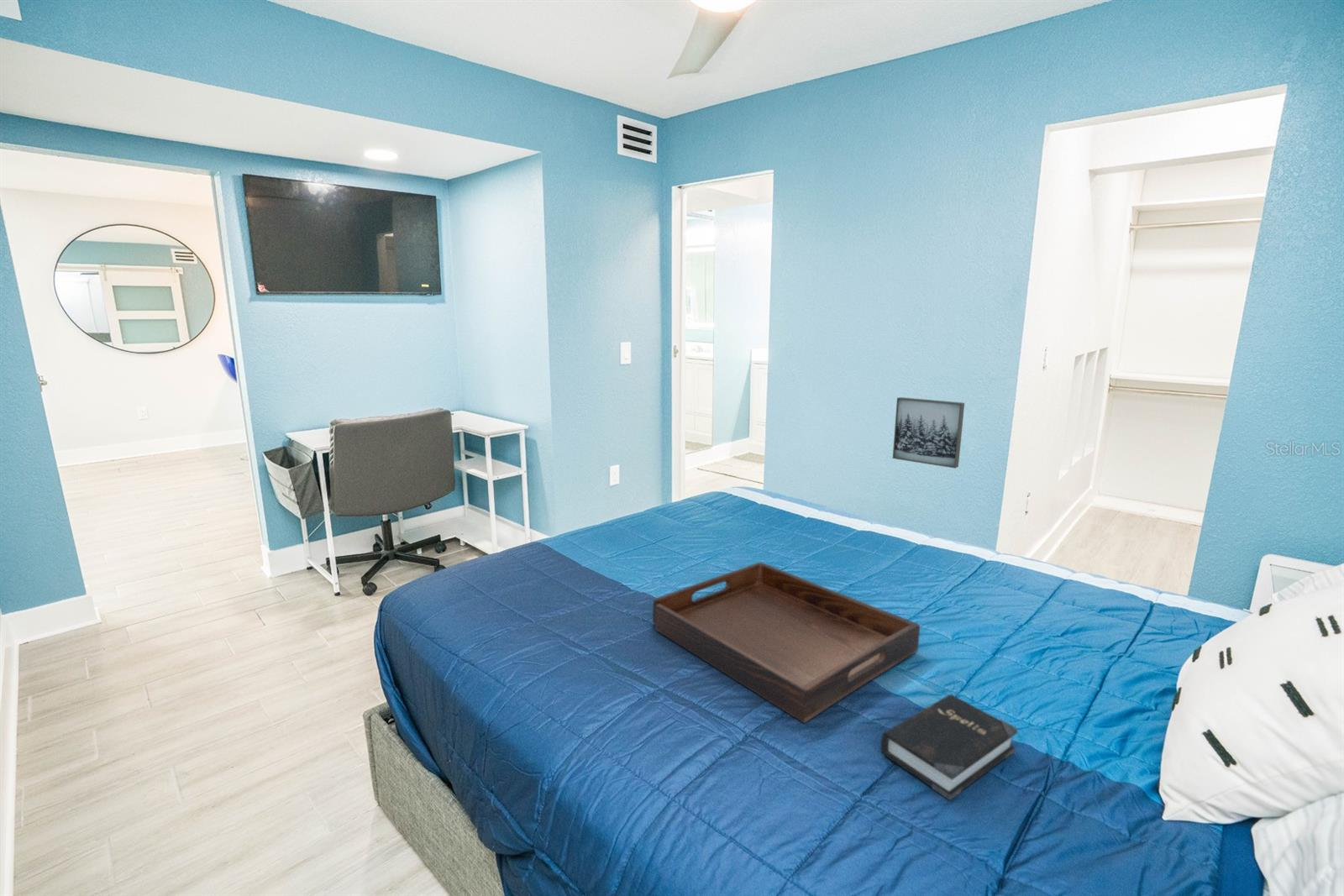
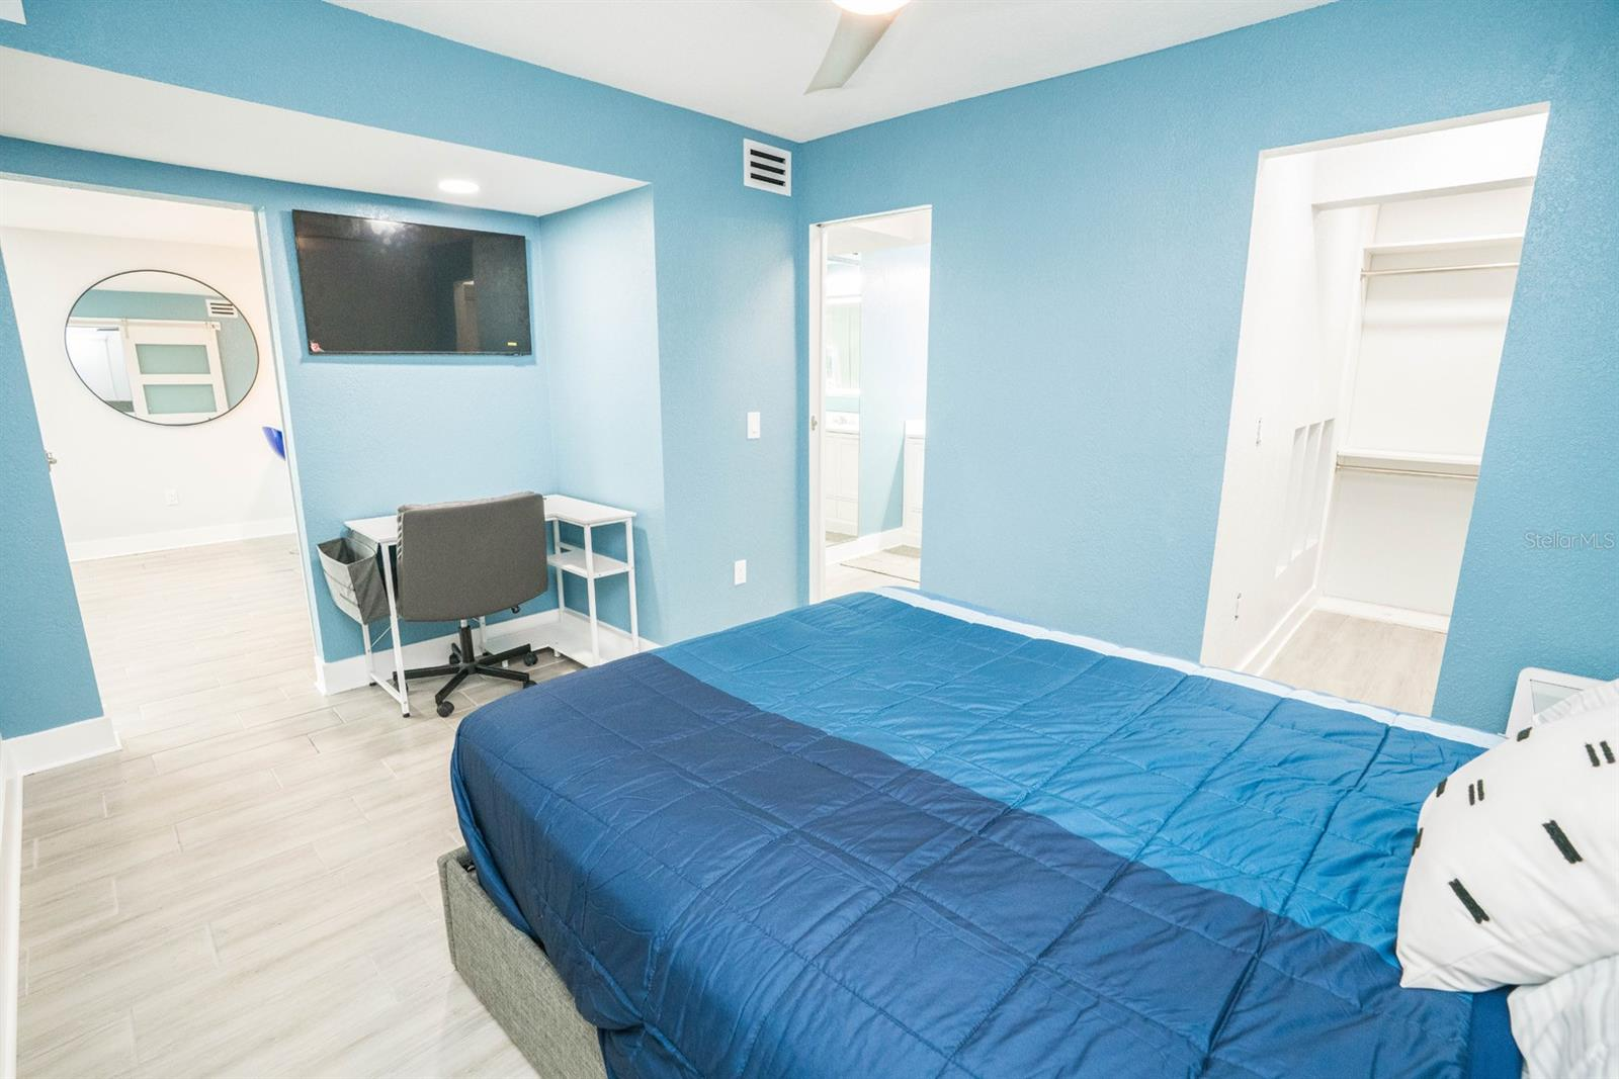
- wall art (927, 432)
- serving tray (778, 625)
- hardback book (948, 741)
